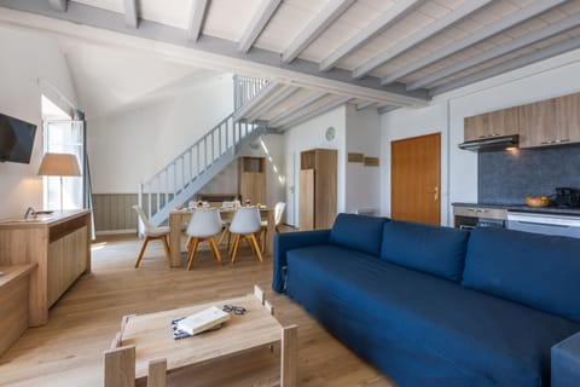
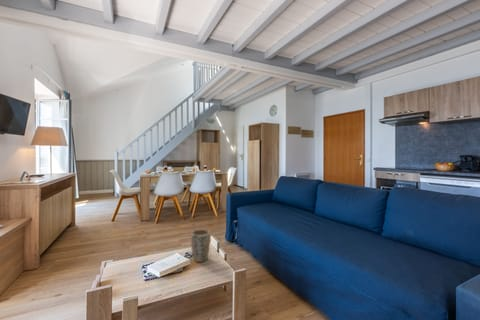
+ plant pot (200, 245)
